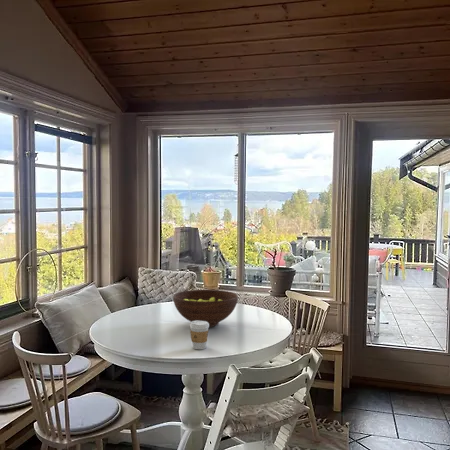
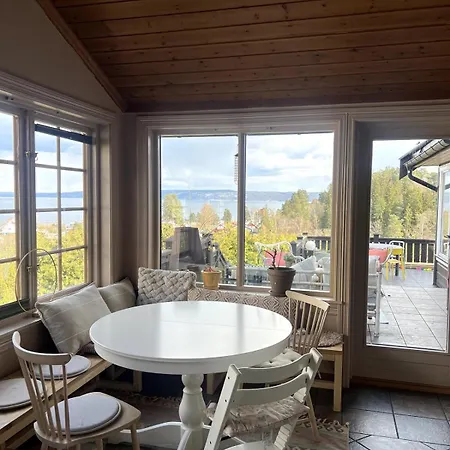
- coffee cup (199, 334)
- fruit bowl (205, 310)
